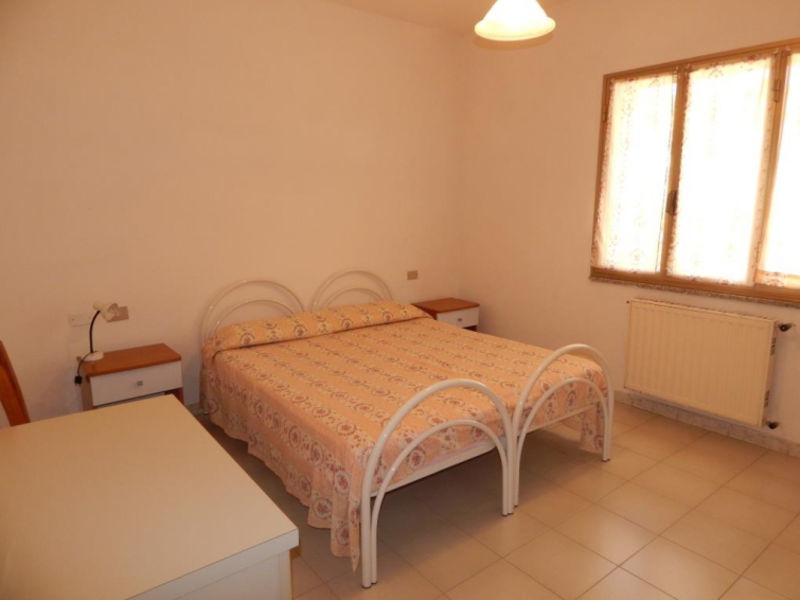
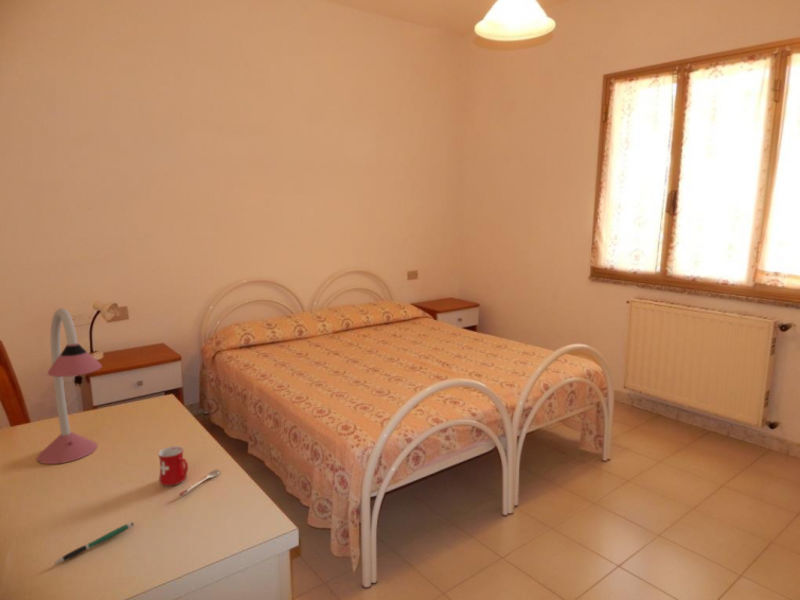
+ desk lamp (63, 386)
+ mug (183, 466)
+ pen (95, 542)
